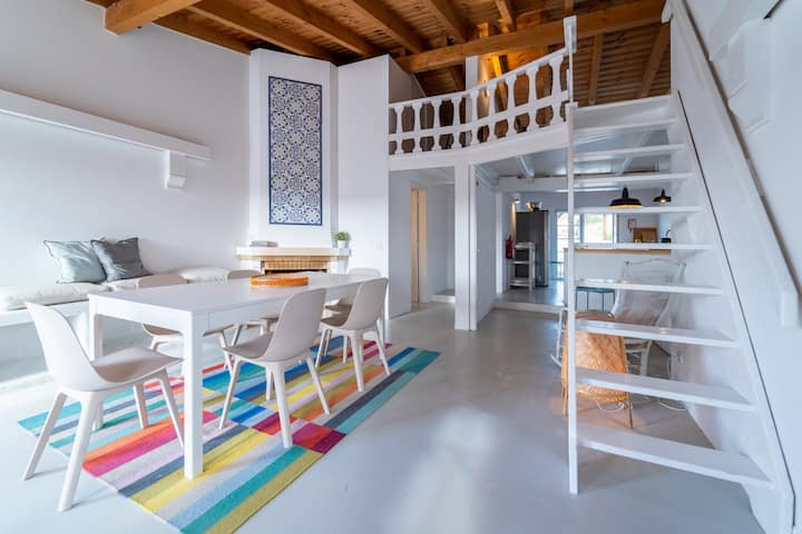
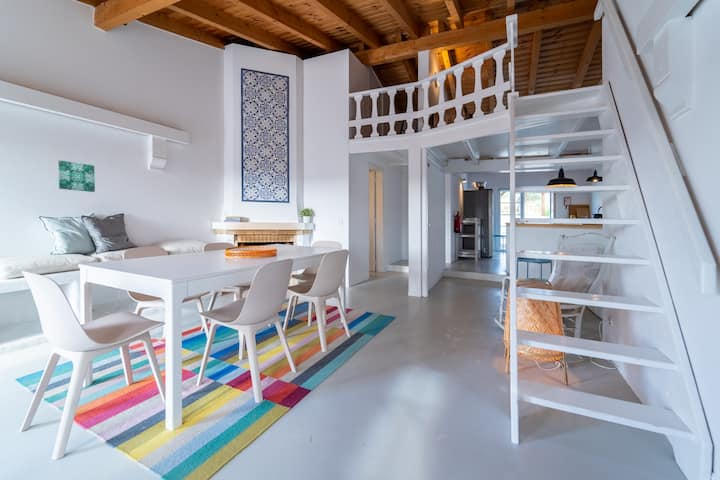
+ wall art (77, 176)
